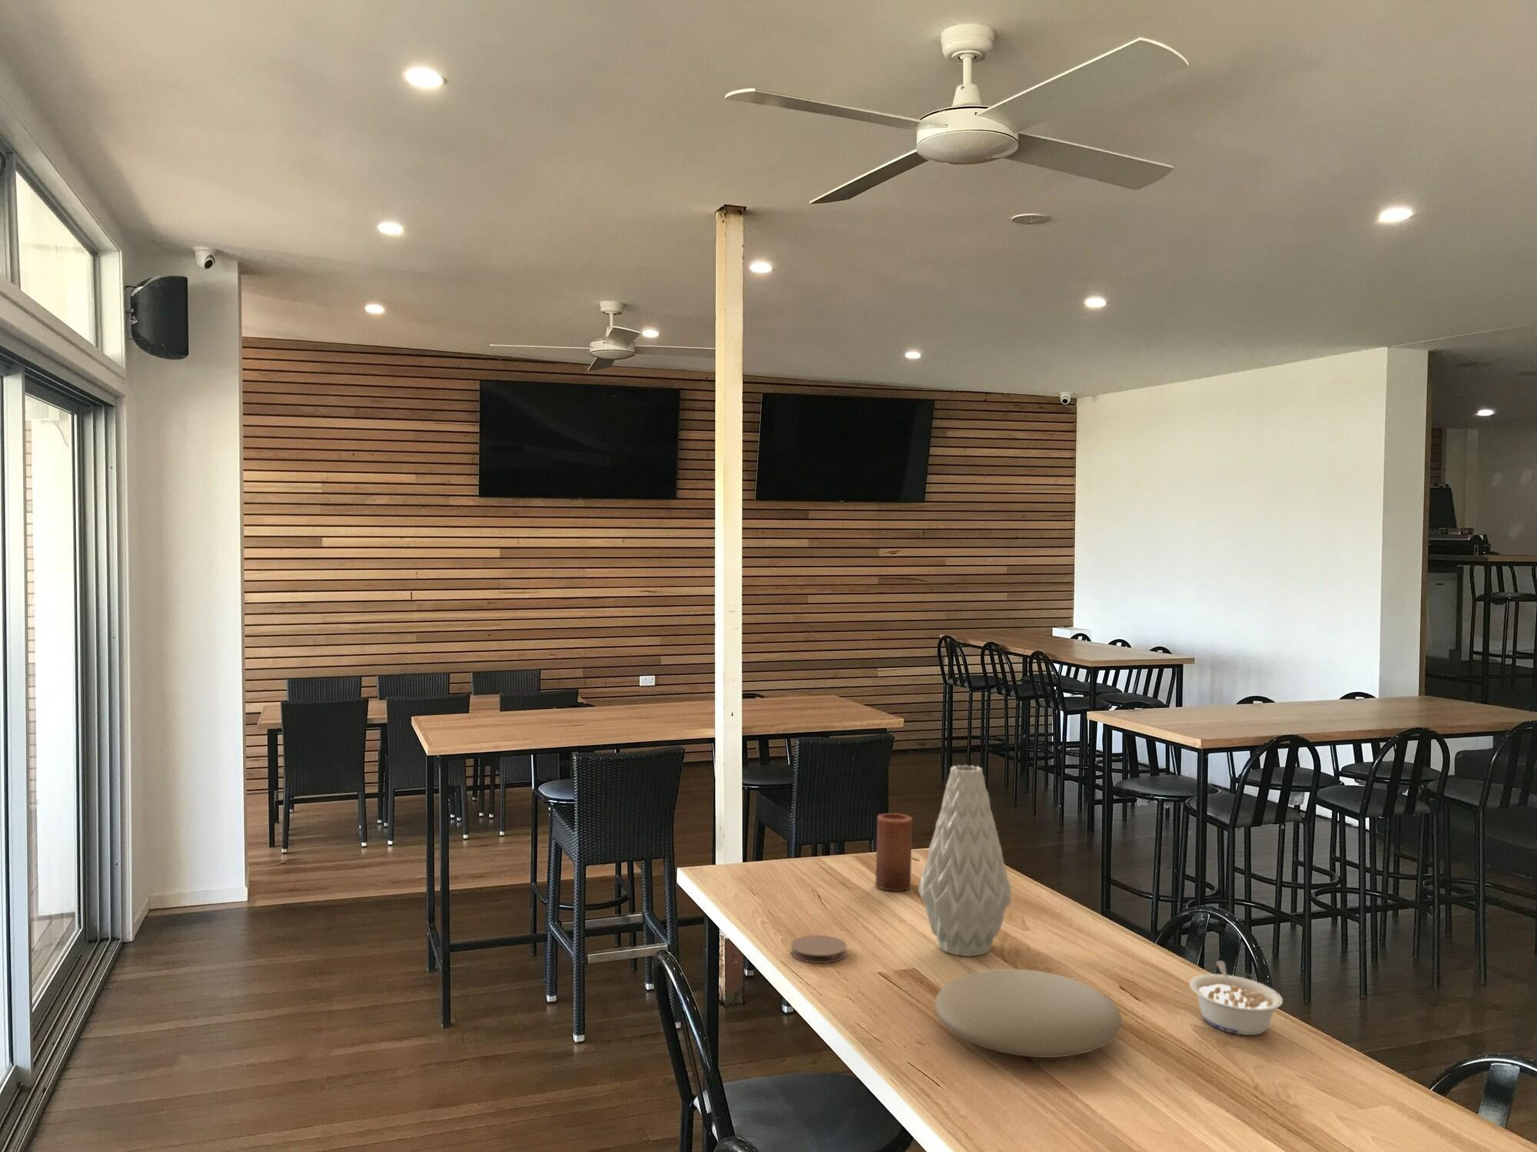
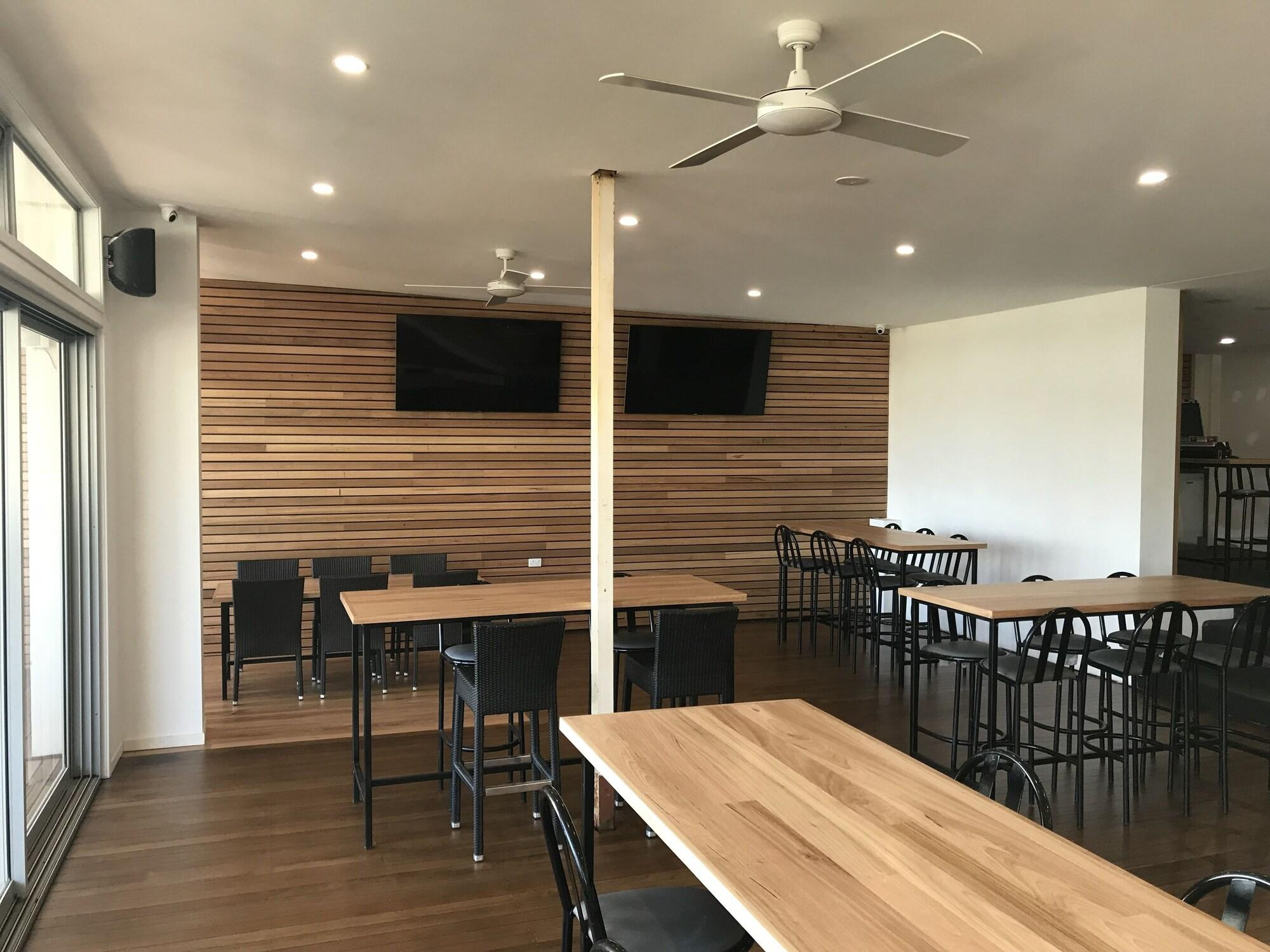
- legume (1232, 1002)
- coaster (818, 949)
- candle (893, 851)
- vase (966, 857)
- plate (1026, 1003)
